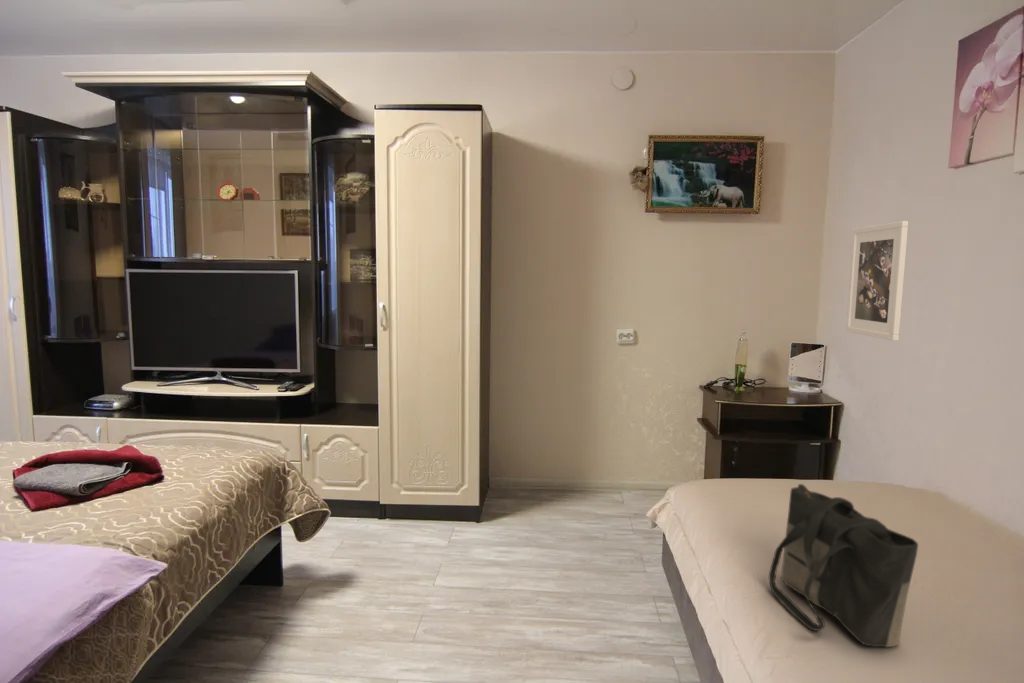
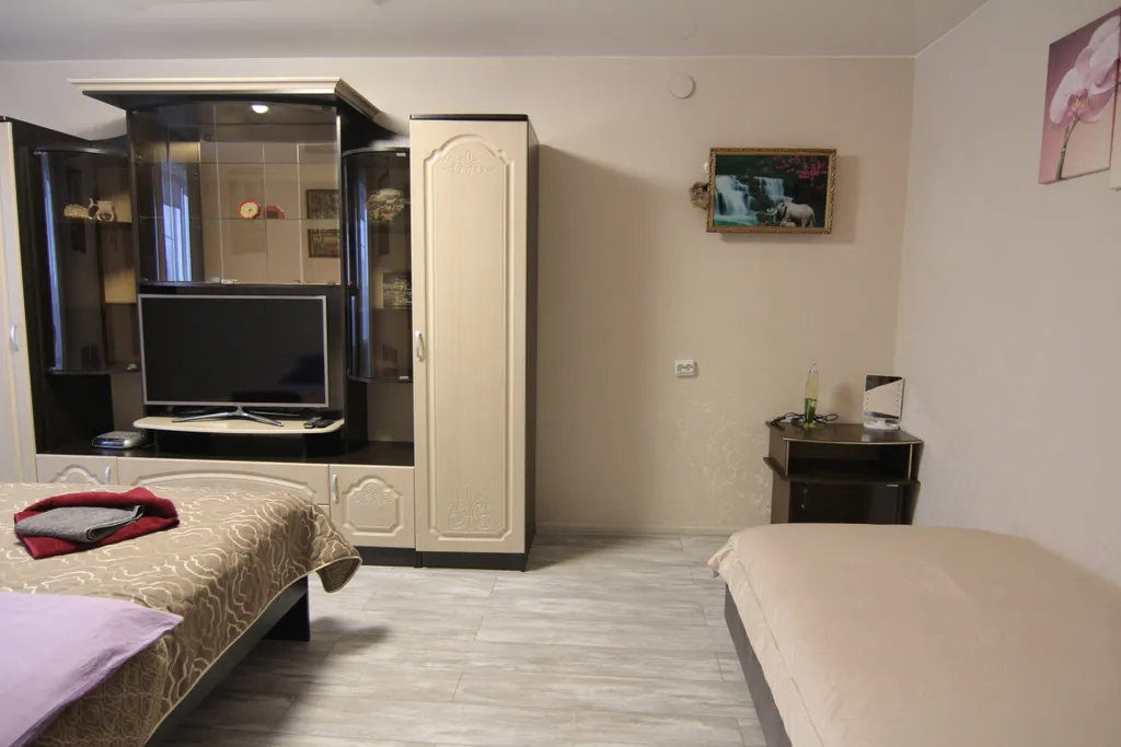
- tote bag (830, 560)
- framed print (874, 281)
